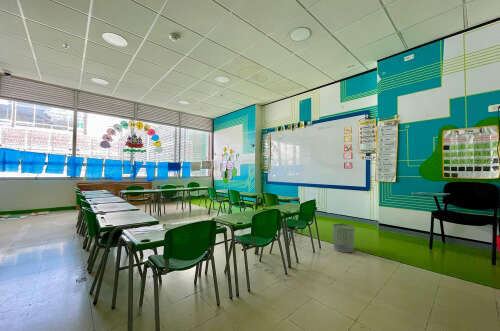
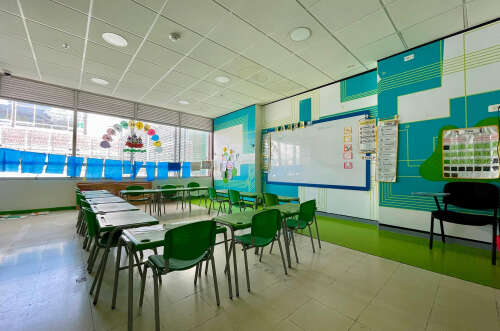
- waste bin (343, 237)
